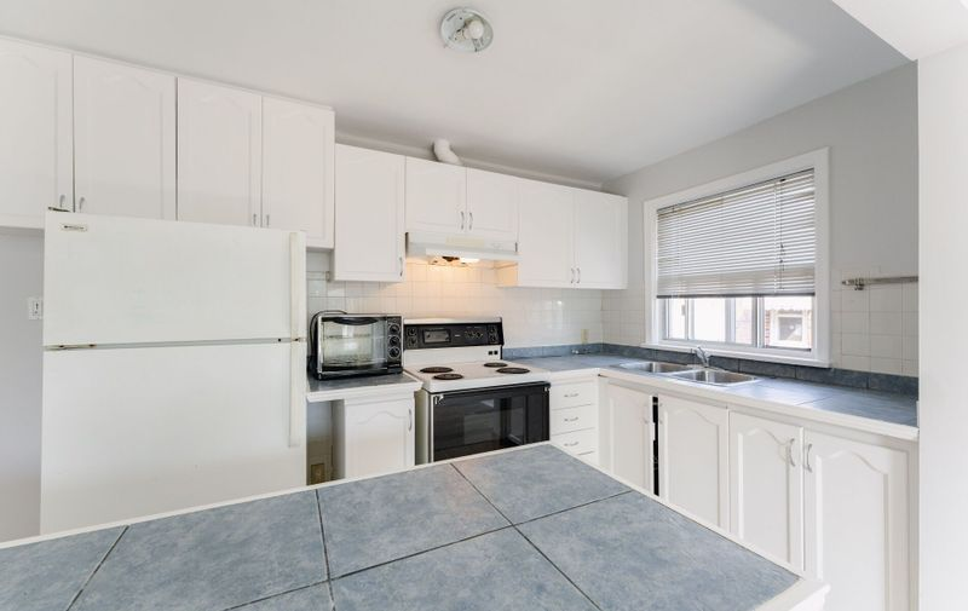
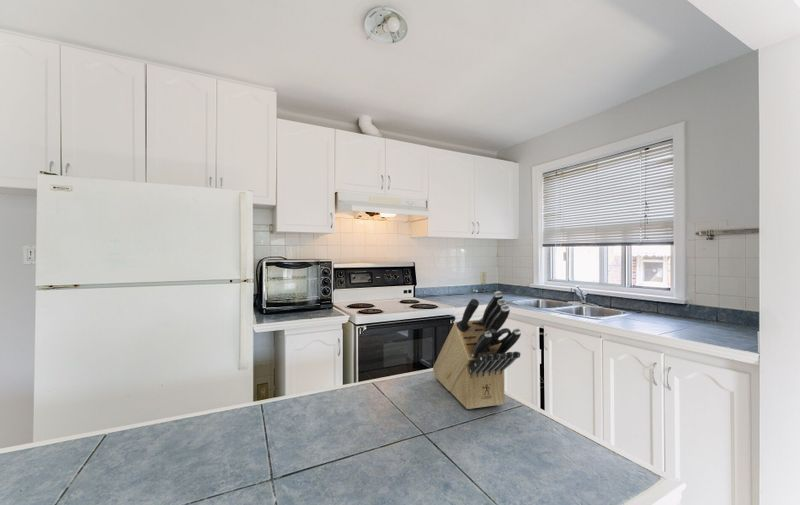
+ knife block (471, 341)
